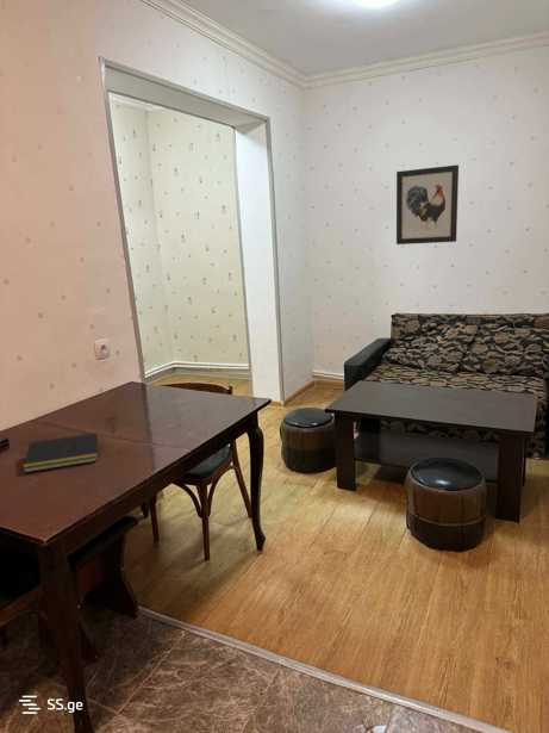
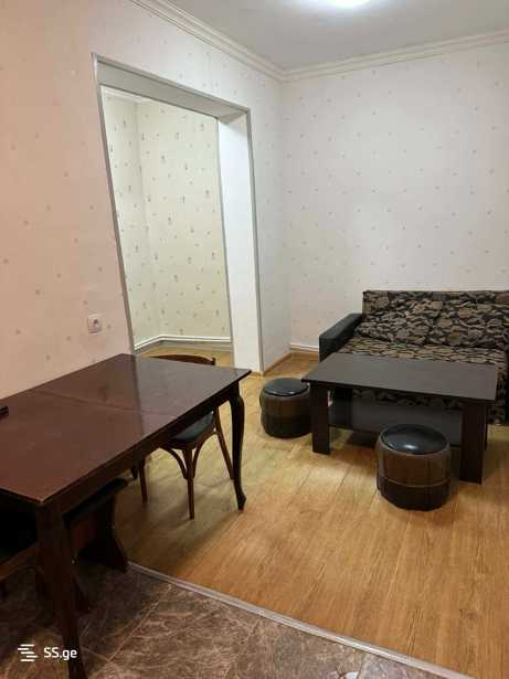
- notepad (62, 451)
- wall art (426, 206)
